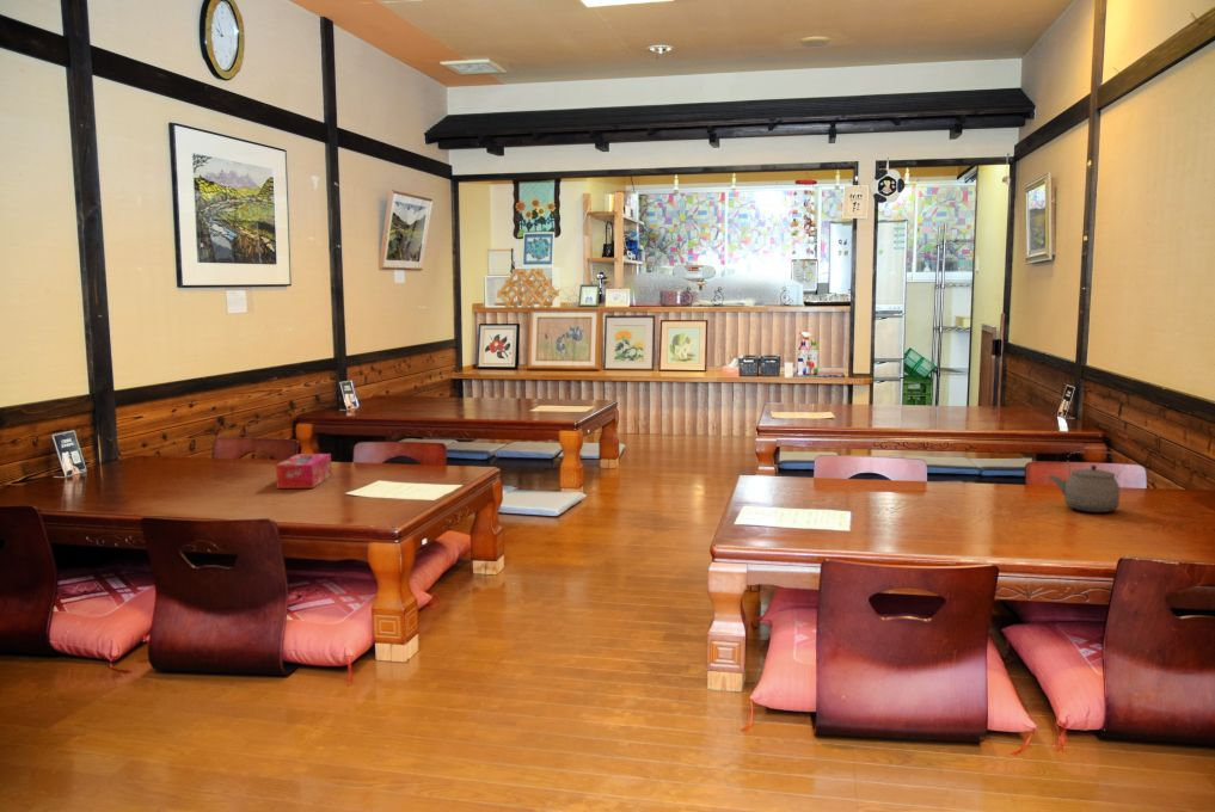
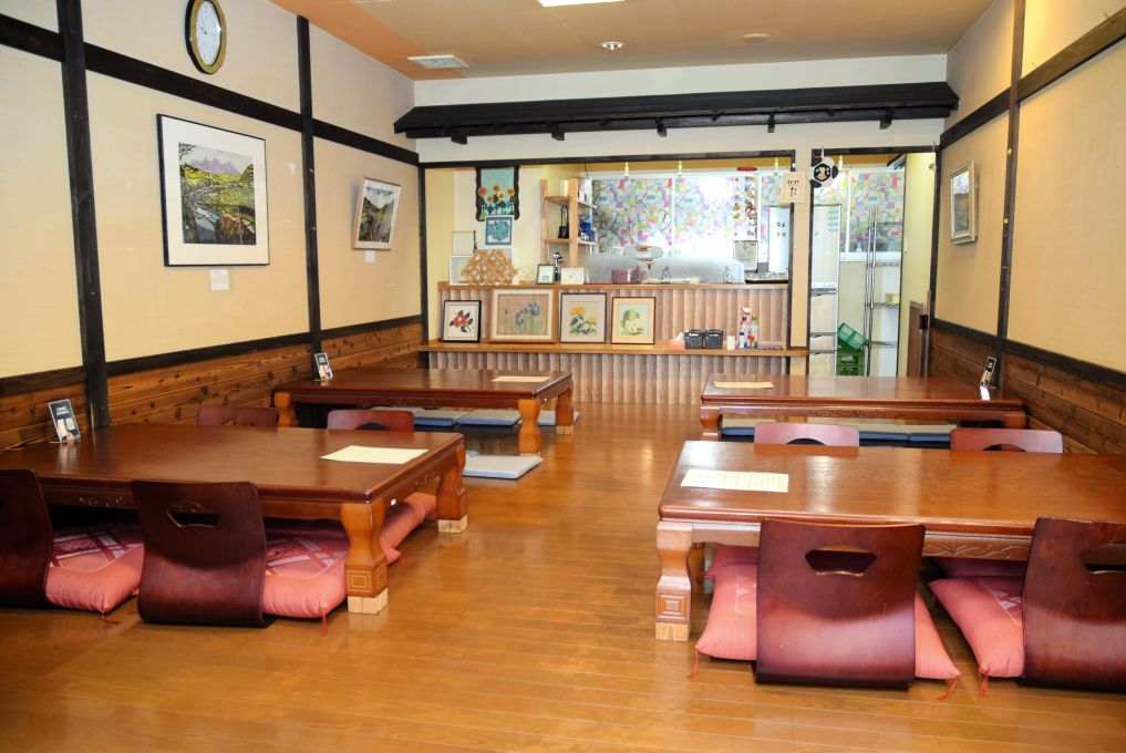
- tissue box (305, 470)
- tea kettle (1084, 479)
